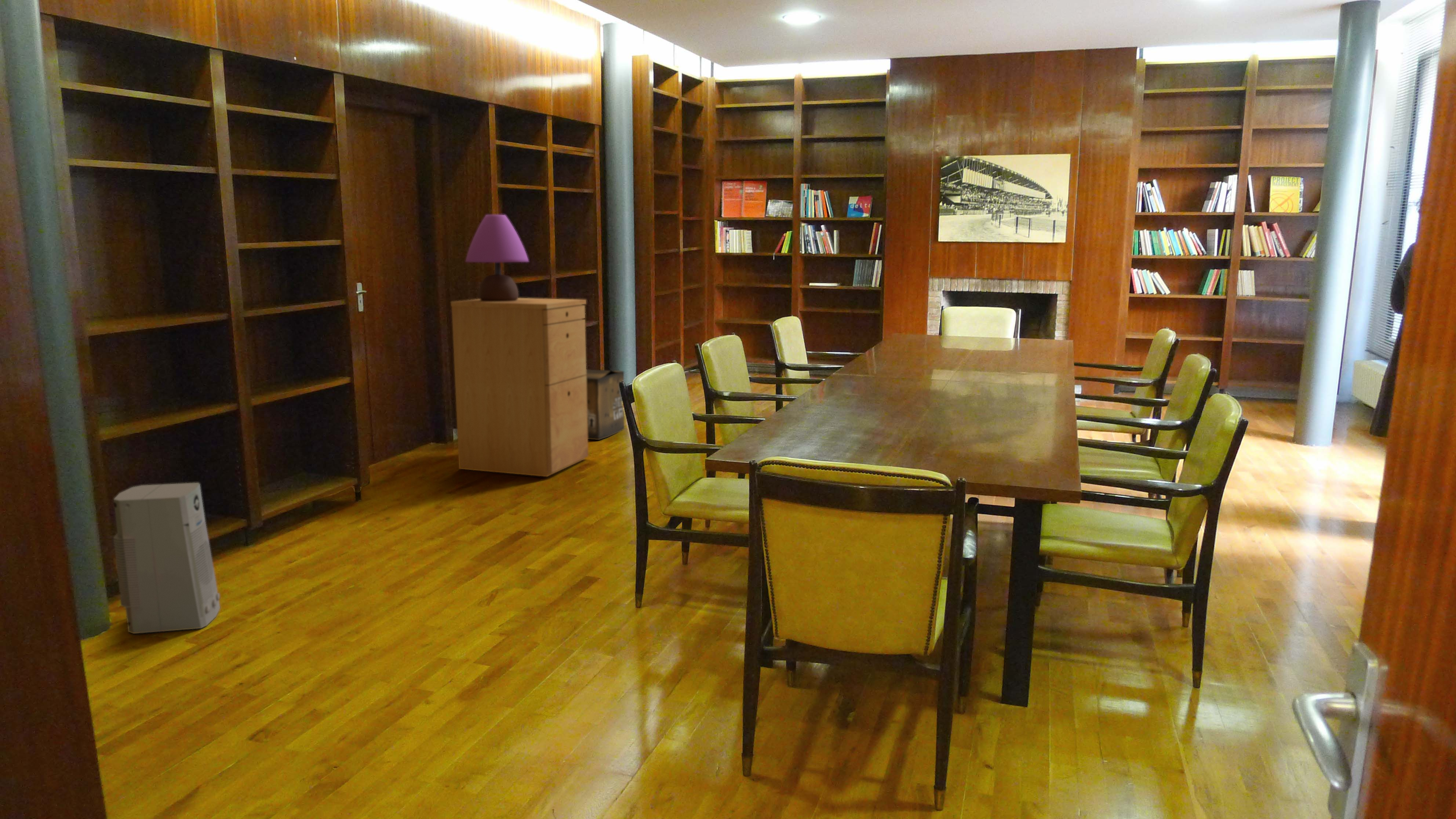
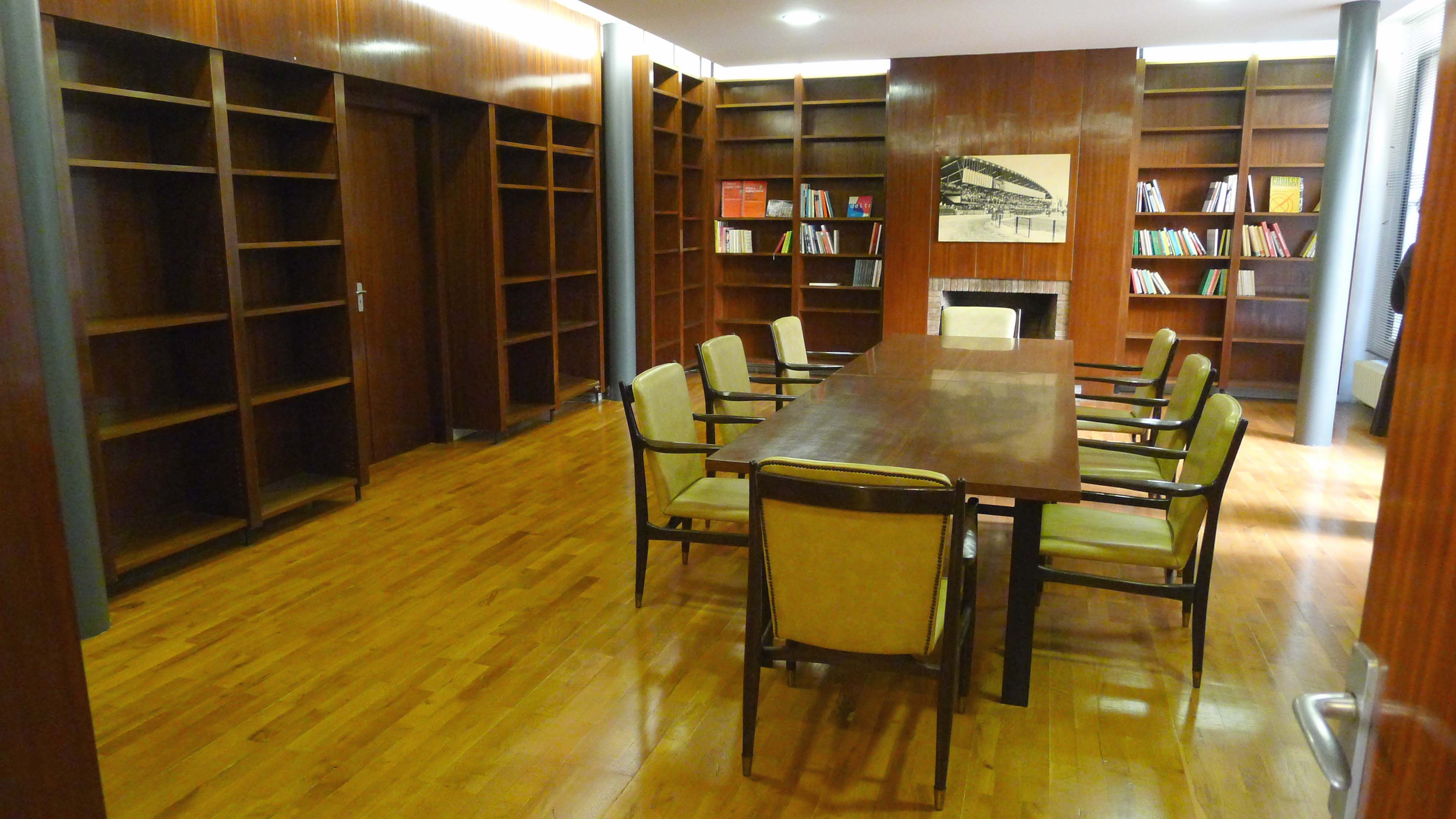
- table lamp (497, 258)
- filing cabinet (523, 383)
- cardboard box (587, 401)
- air purifier (167, 556)
